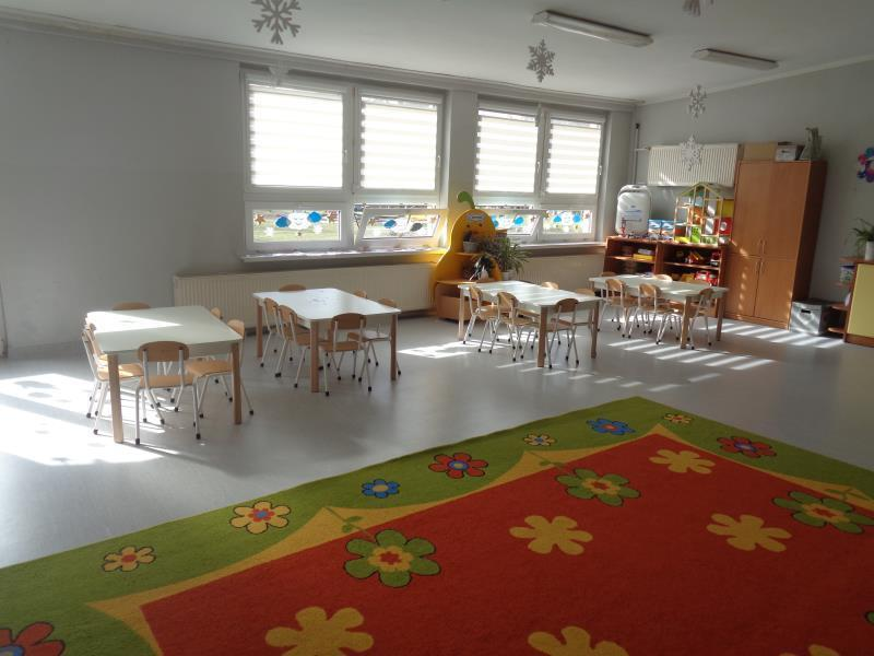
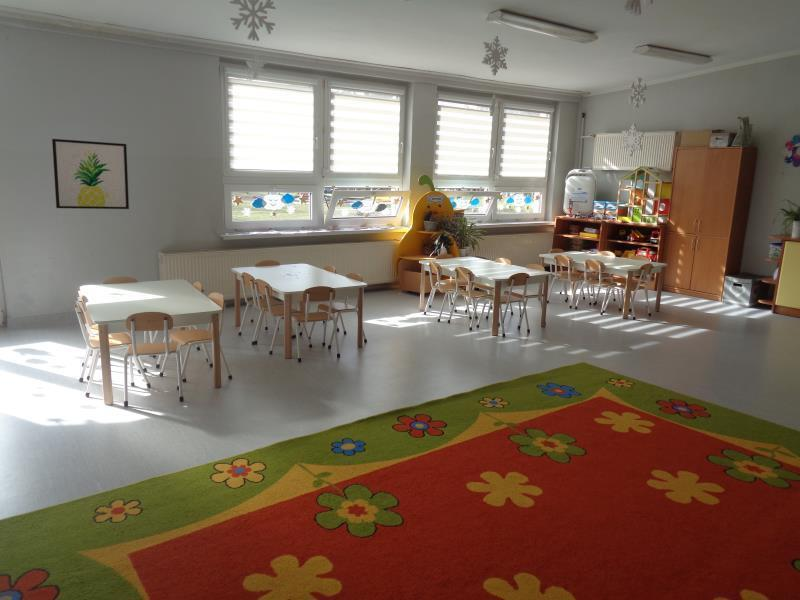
+ wall art (92, 175)
